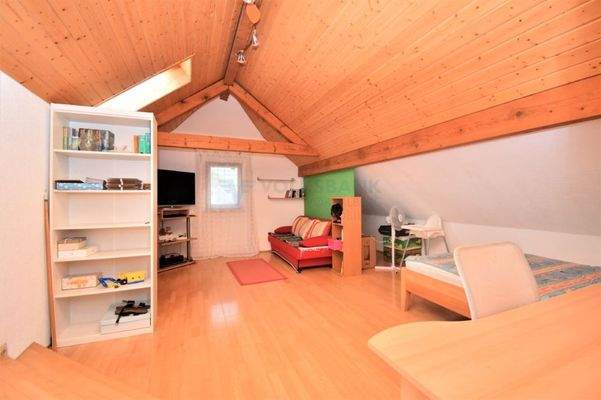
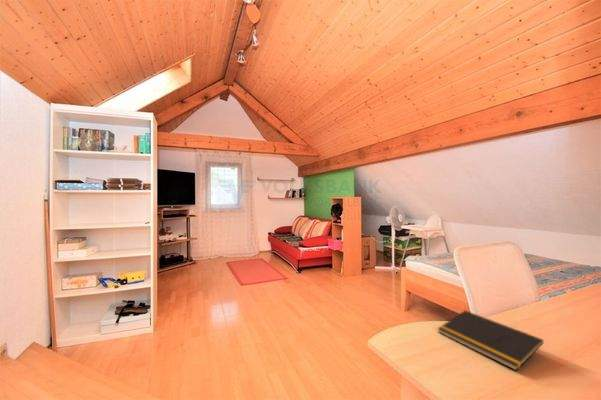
+ notepad (486, 335)
